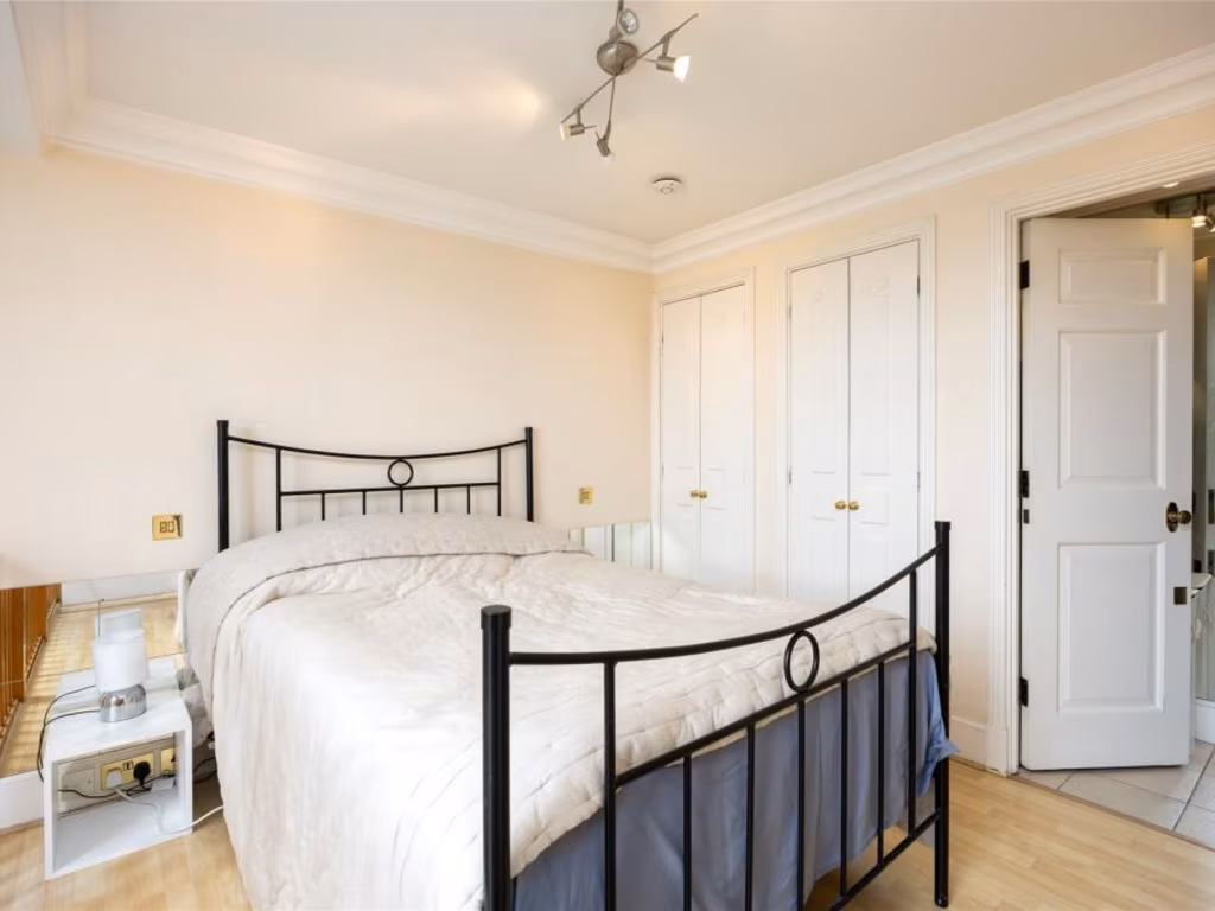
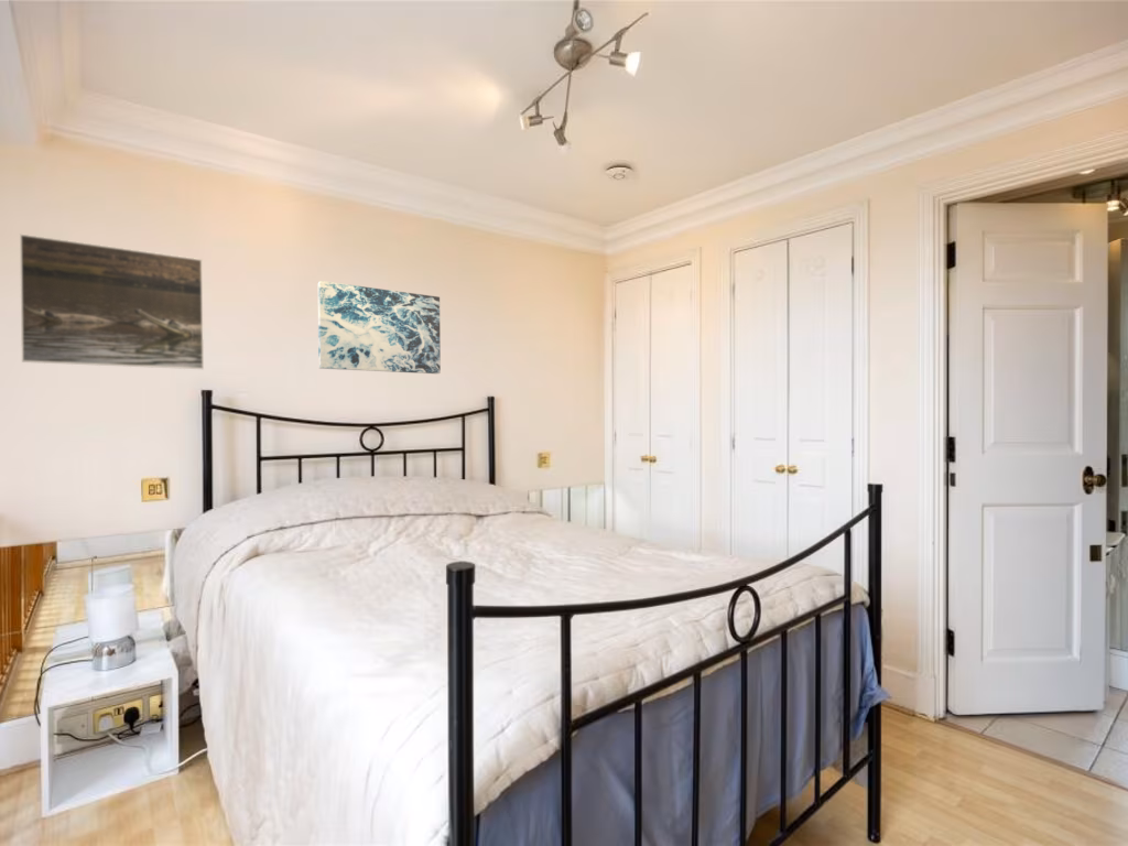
+ wall art (382, 330)
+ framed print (118, 306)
